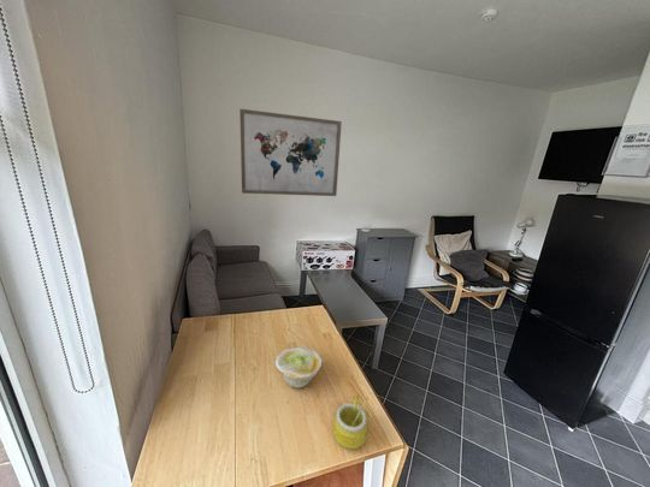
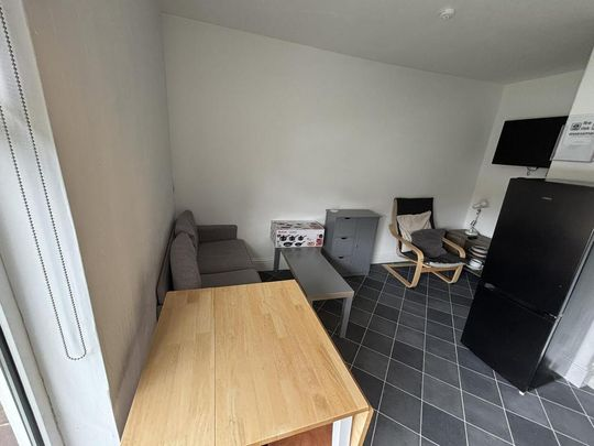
- mug (353, 418)
- bowl (297, 370)
- wall art (292, 156)
